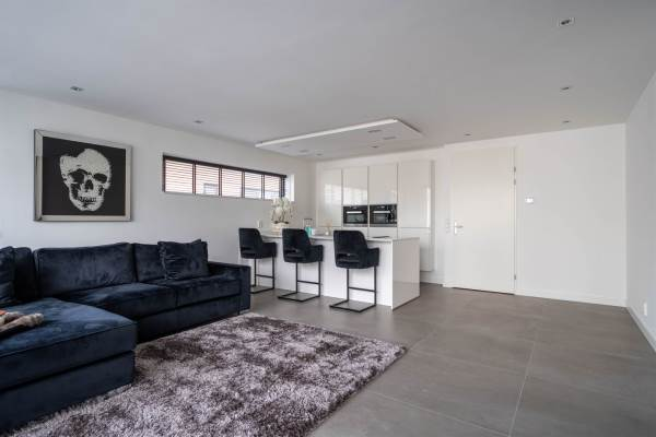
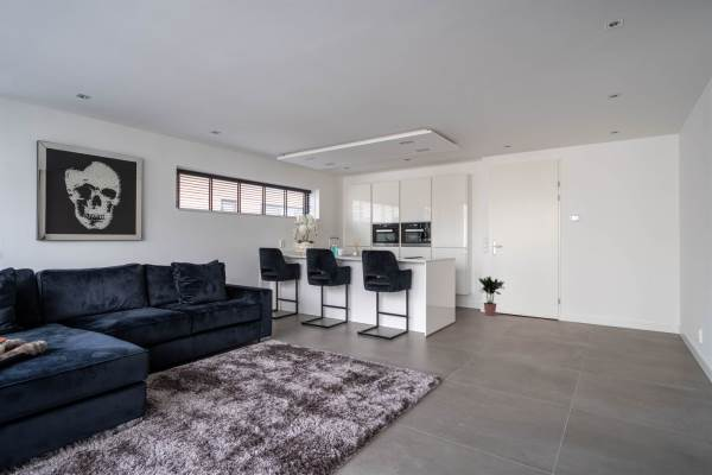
+ potted plant (492, 294)
